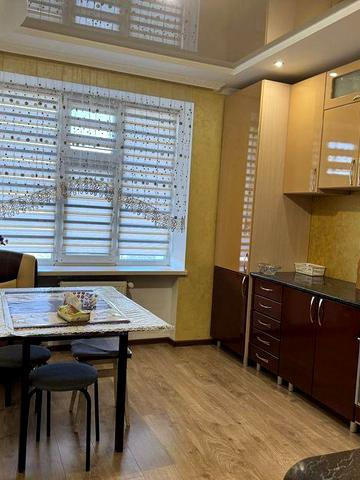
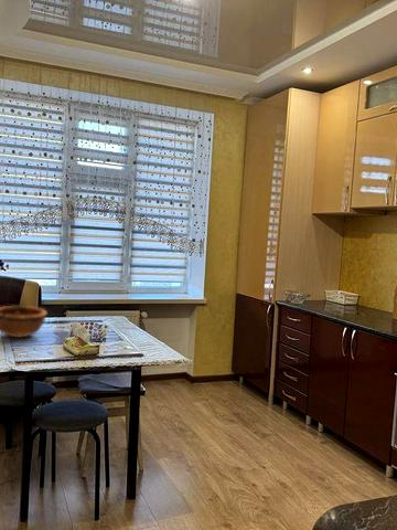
+ bowl (19, 322)
